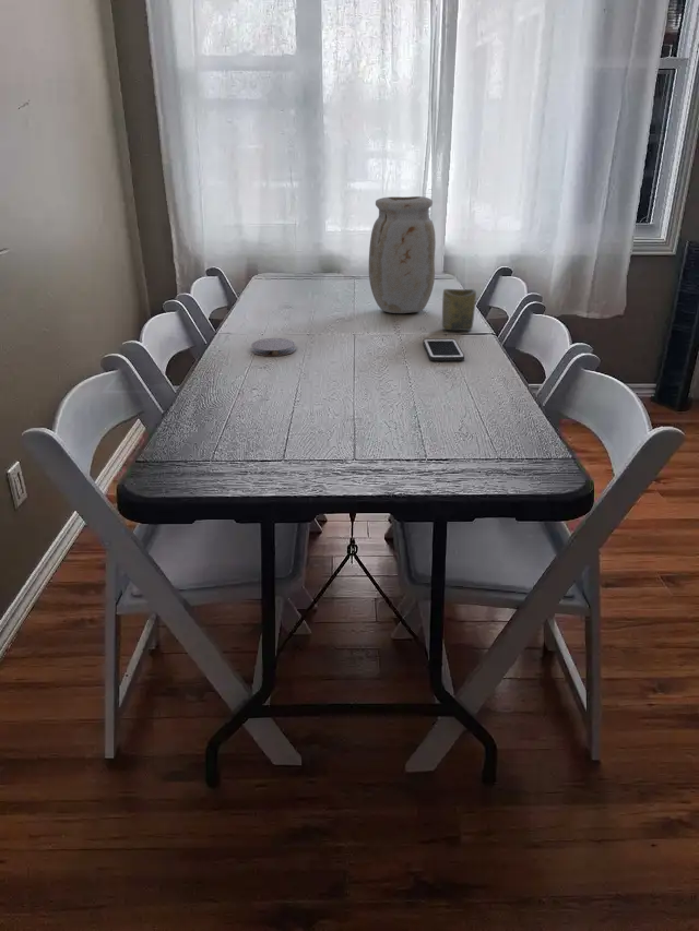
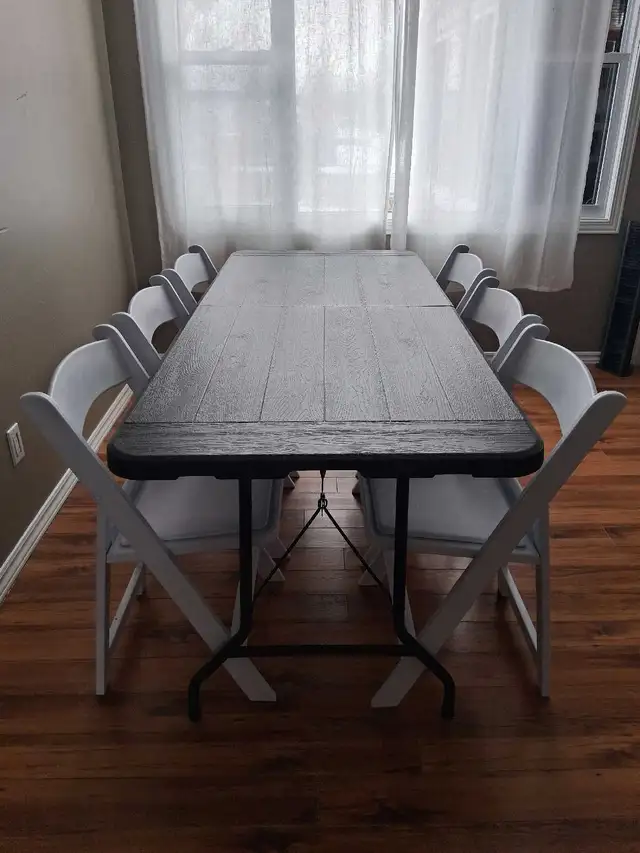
- cup (458, 309)
- cell phone (442, 349)
- vase (402, 255)
- coaster (273, 347)
